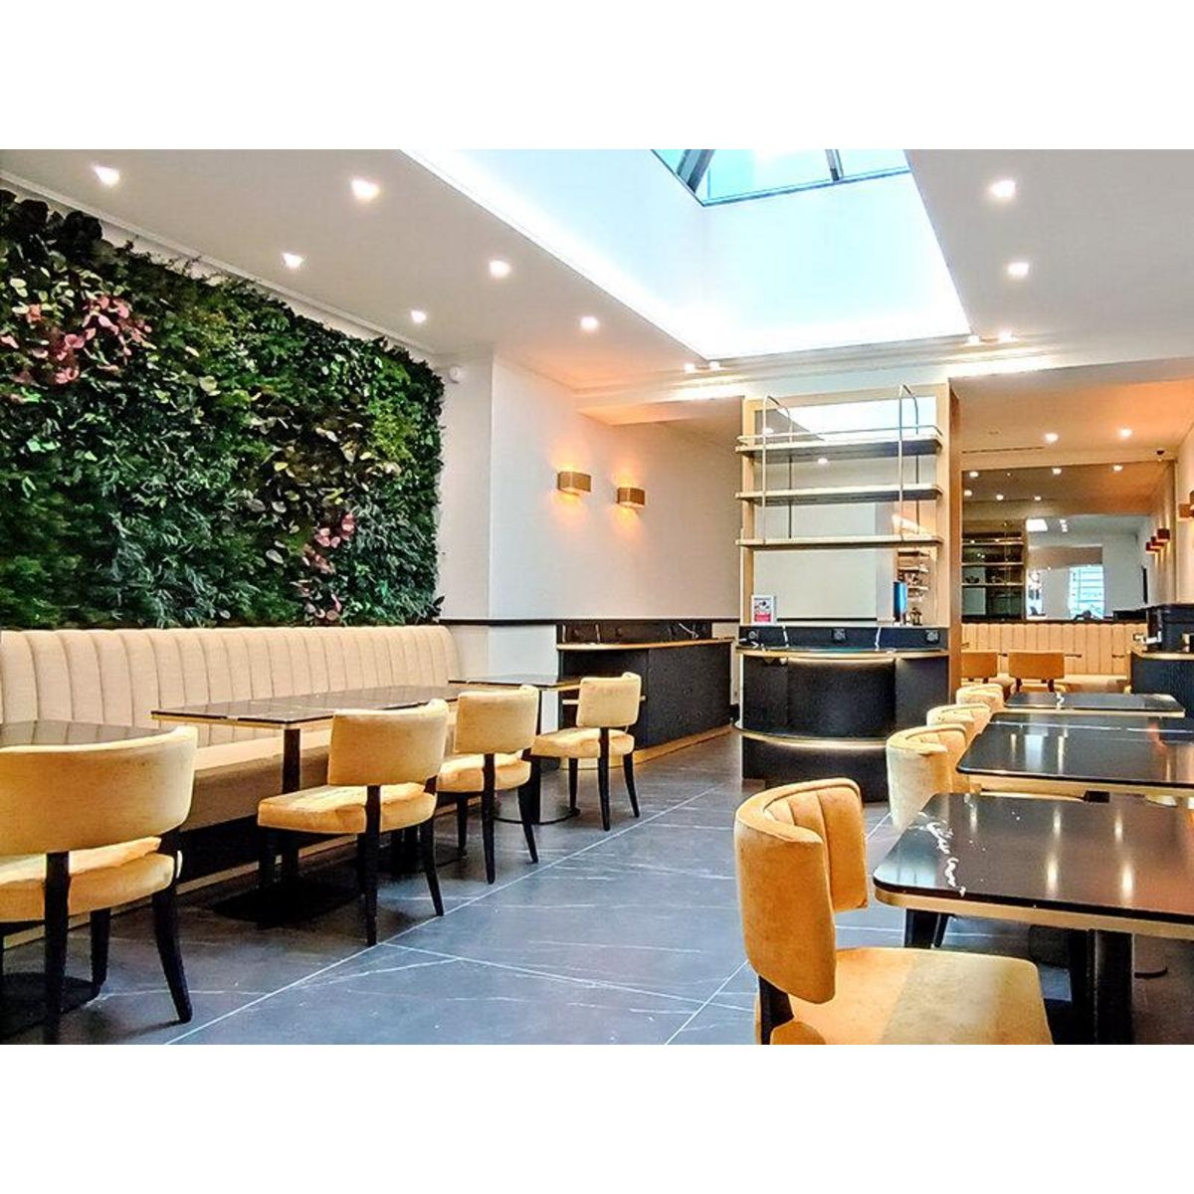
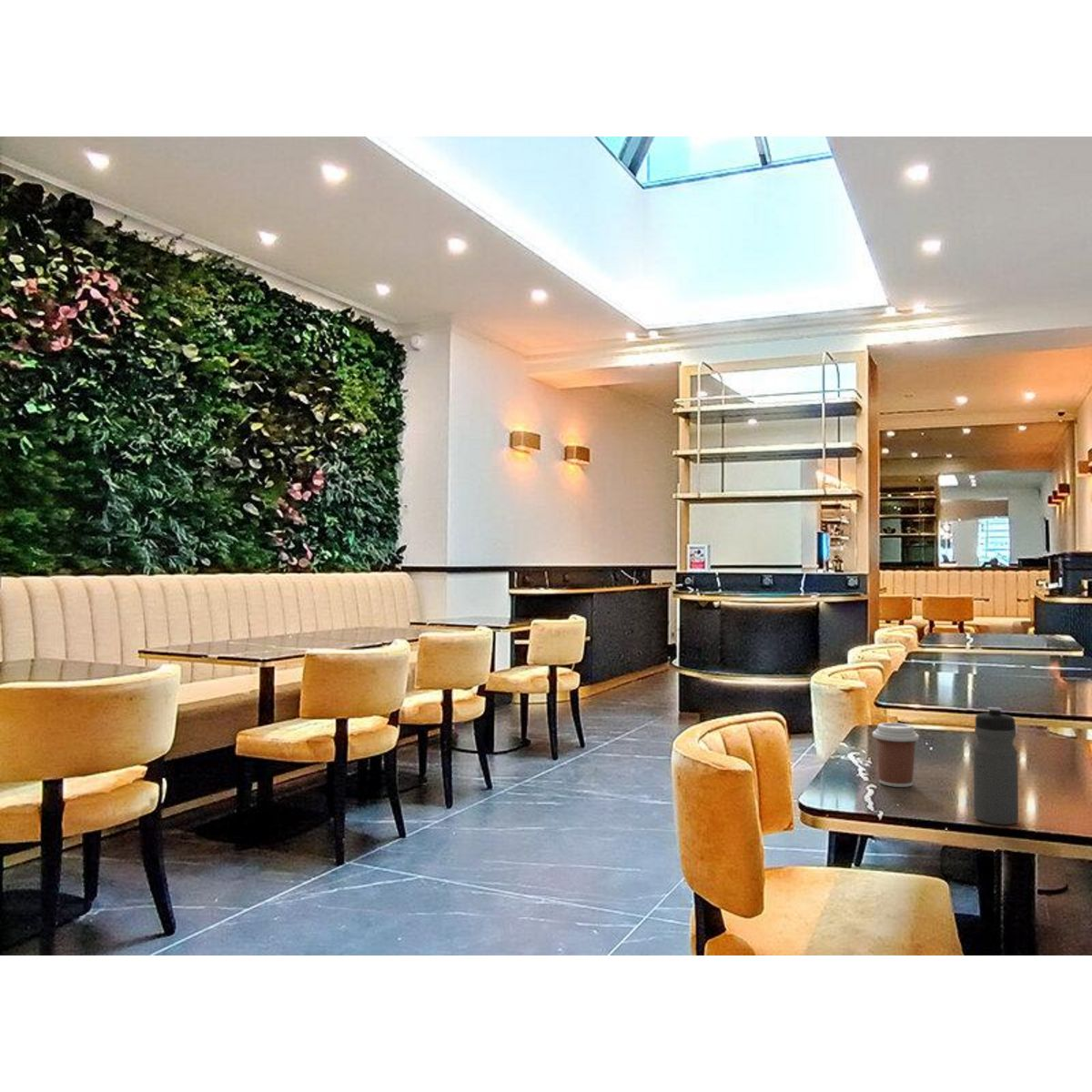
+ water bottle (995, 763)
+ coffee cup (895, 753)
